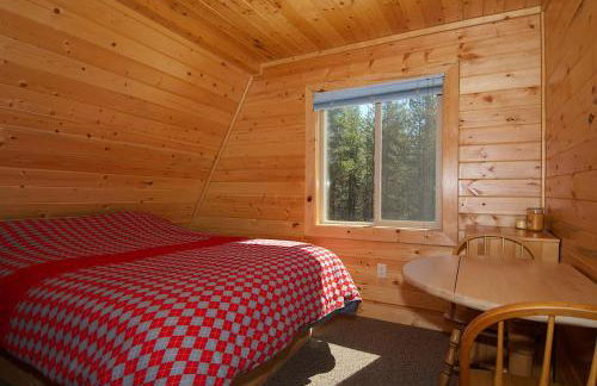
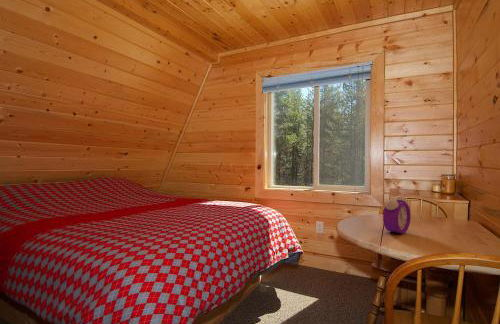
+ alarm clock (396, 213)
